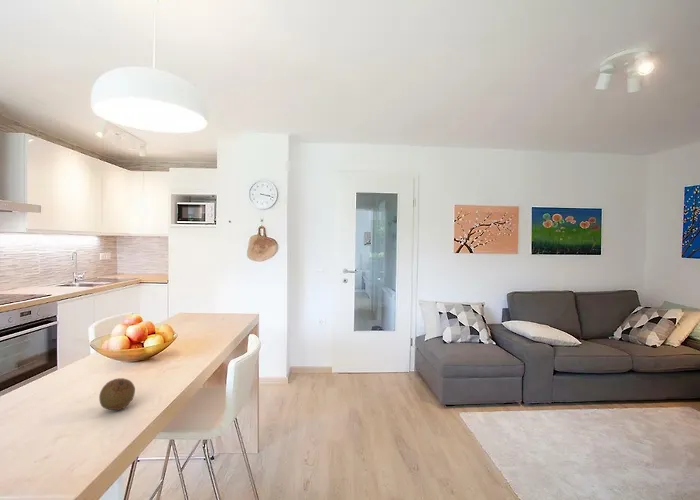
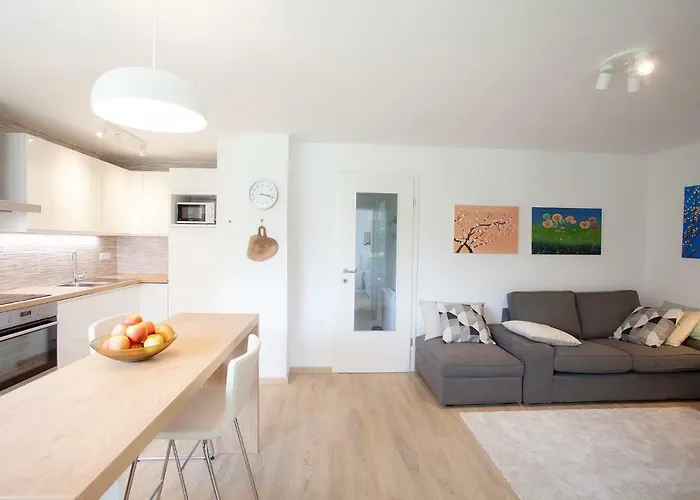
- fruit (117, 393)
